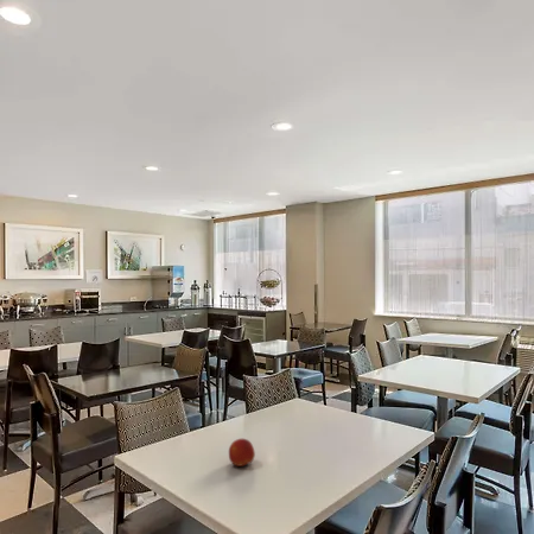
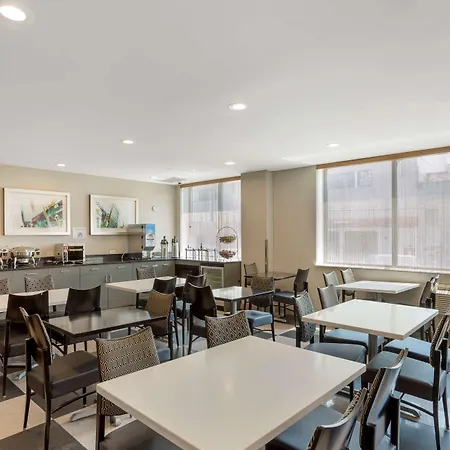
- fruit (241, 451)
